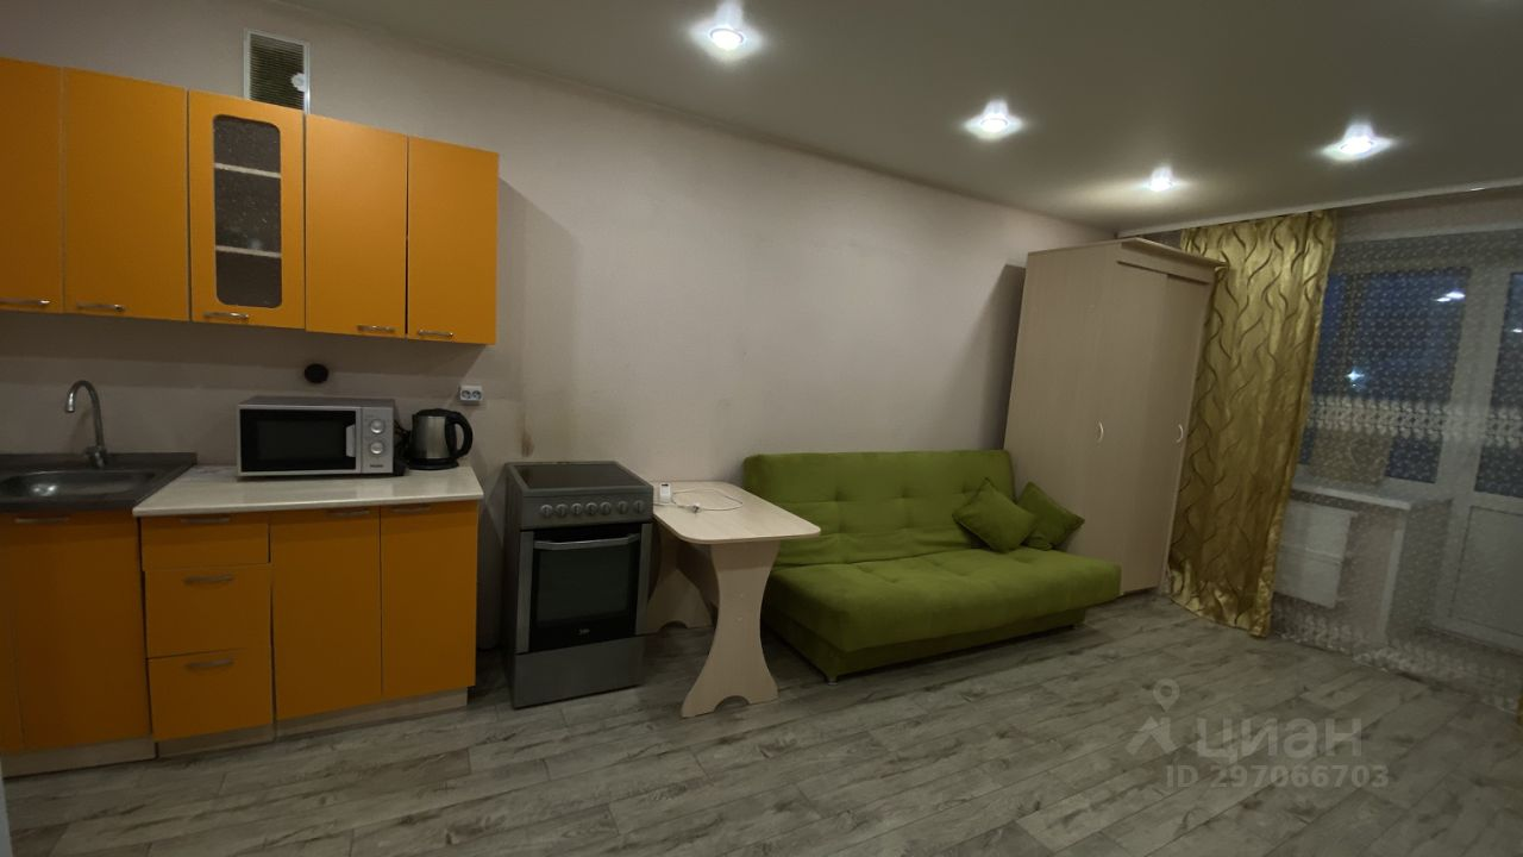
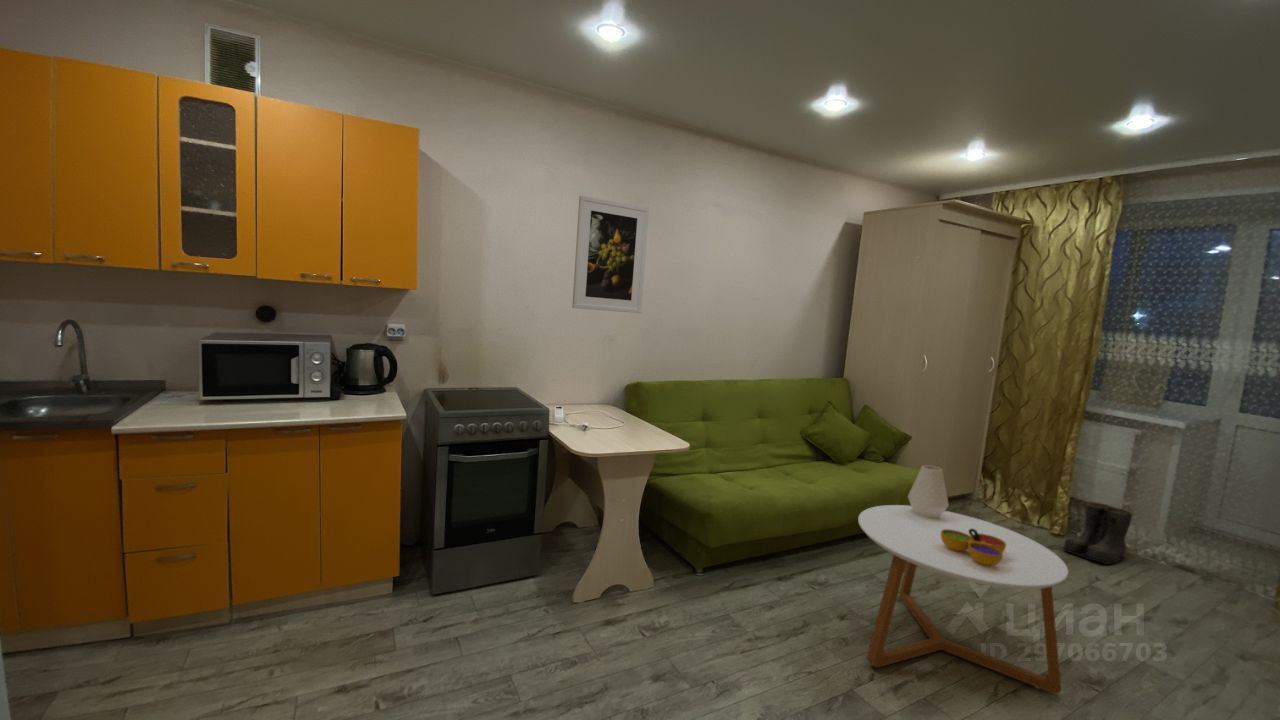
+ decorative bowl (979, 542)
+ coffee table (946, 575)
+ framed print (611, 256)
+ vase (929, 490)
+ boots (1098, 530)
